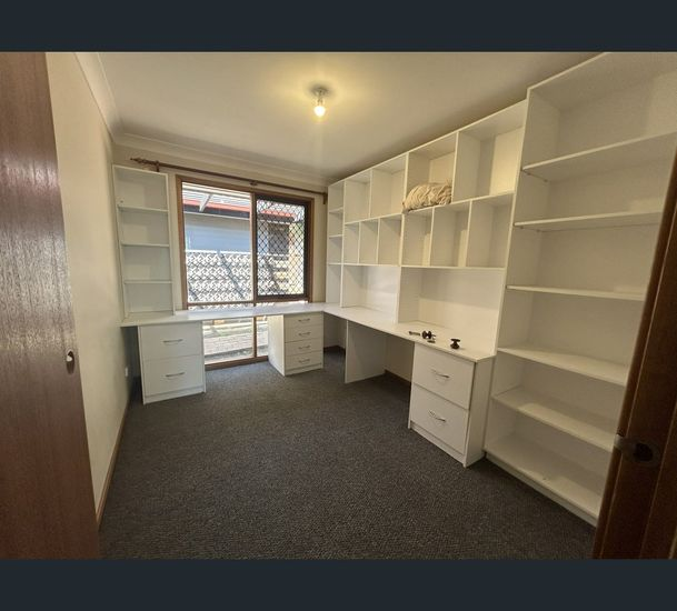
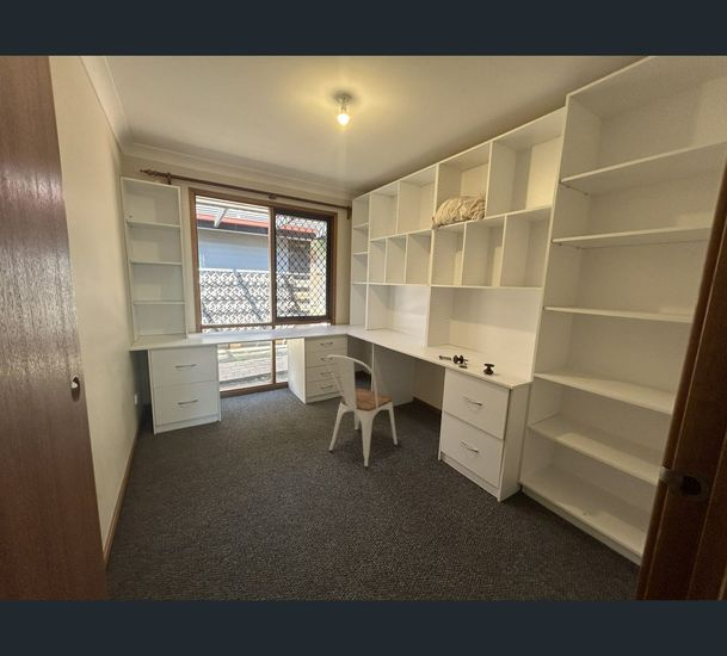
+ chair (362, 401)
